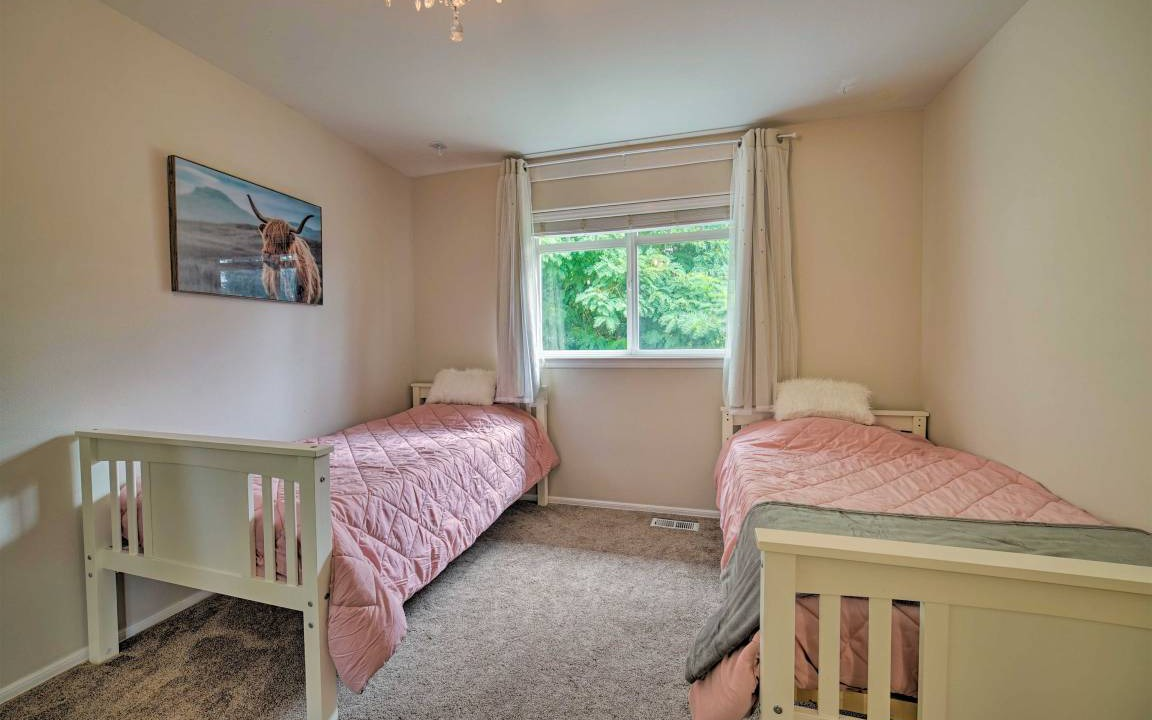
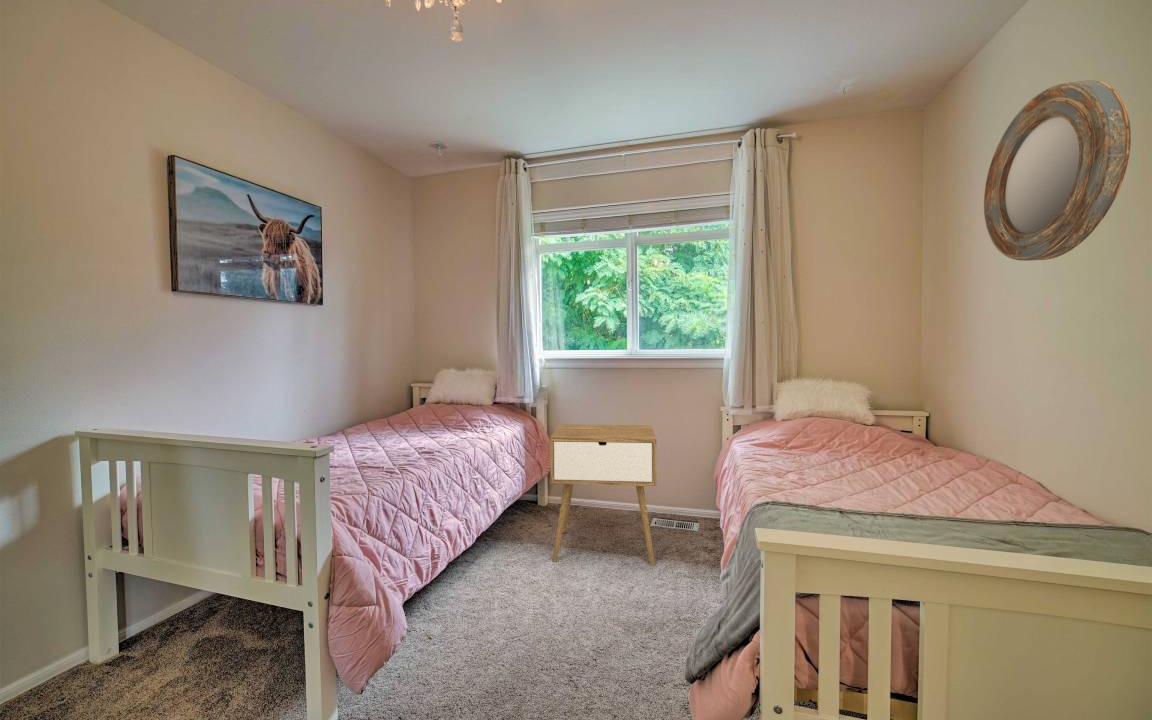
+ home mirror (1043, 177)
+ nightstand (604, 484)
